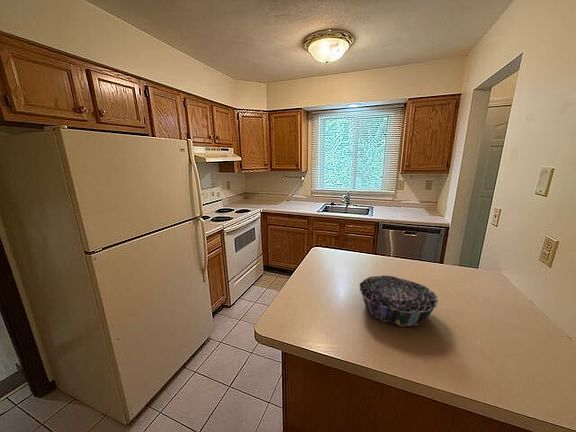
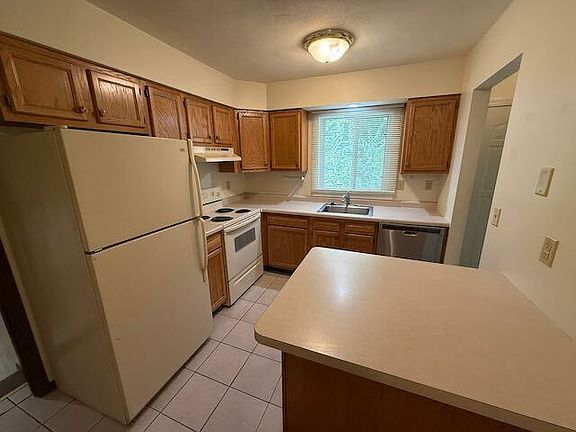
- decorative bowl (395, 300)
